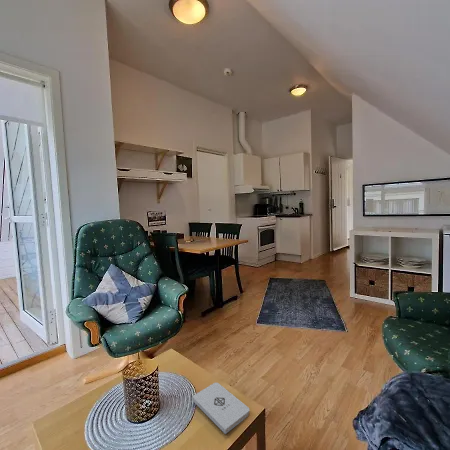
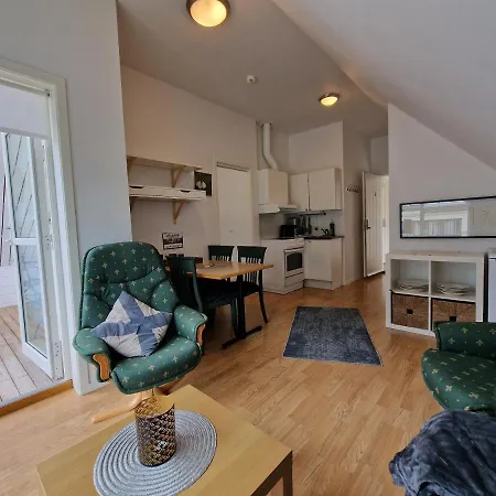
- notepad (220, 404)
